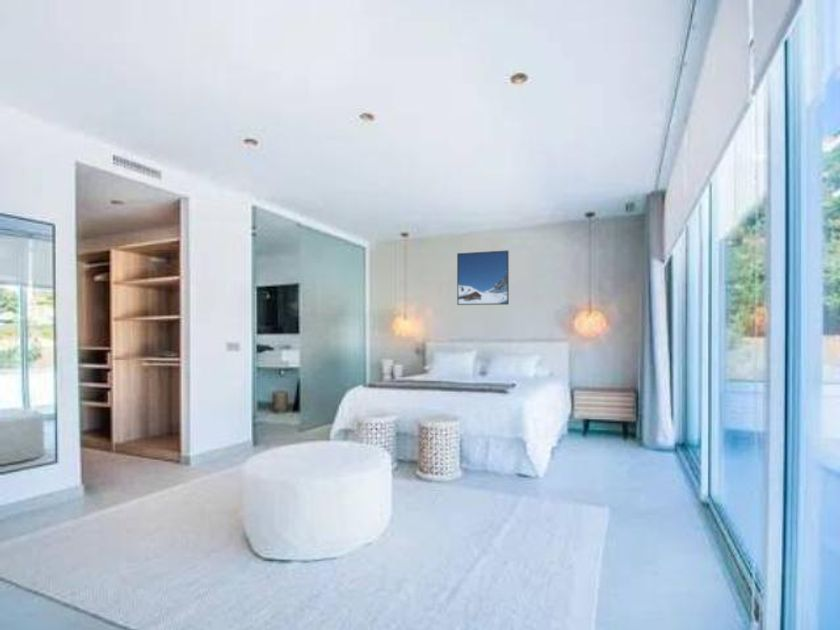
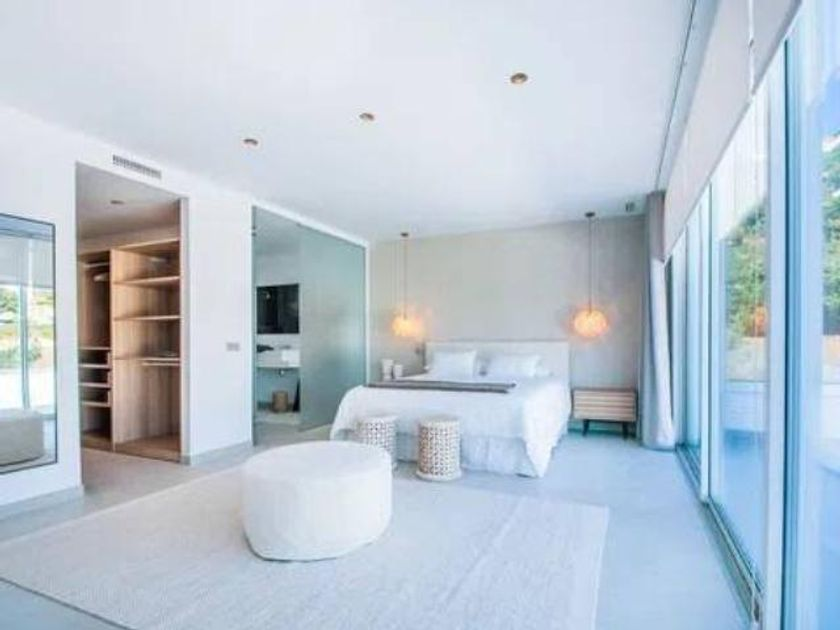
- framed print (482, 278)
